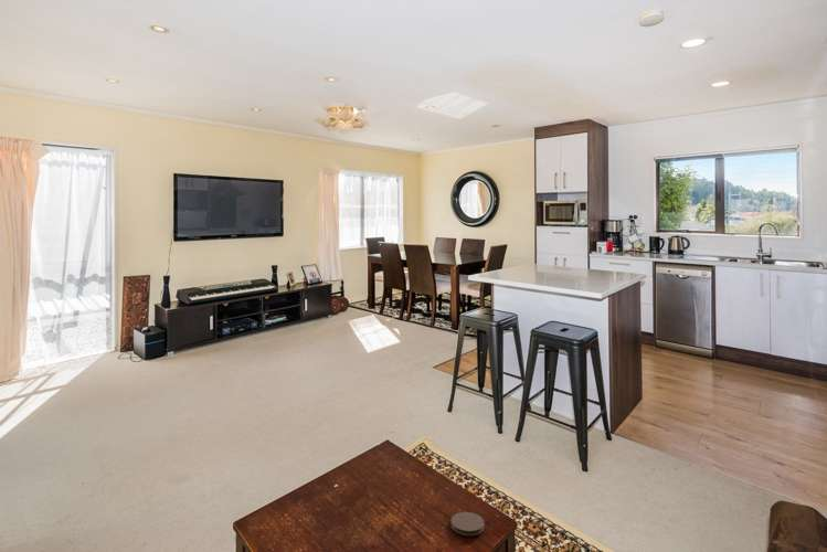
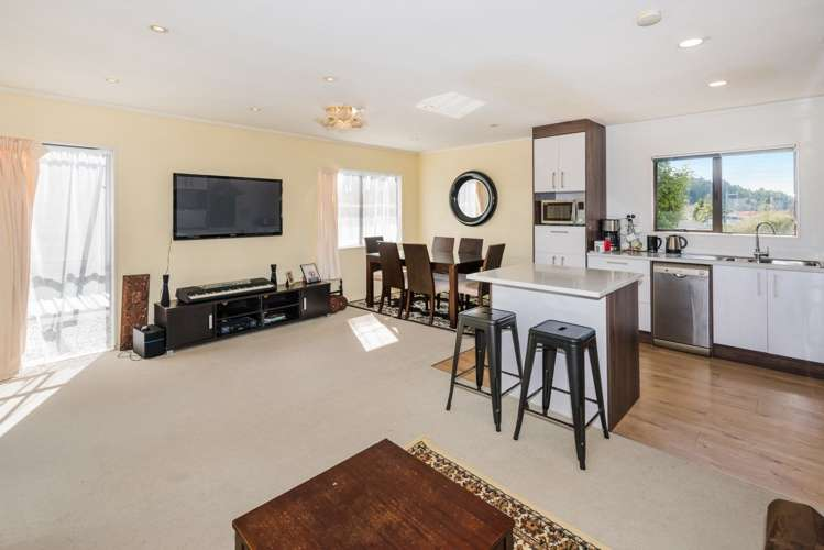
- coaster (467, 523)
